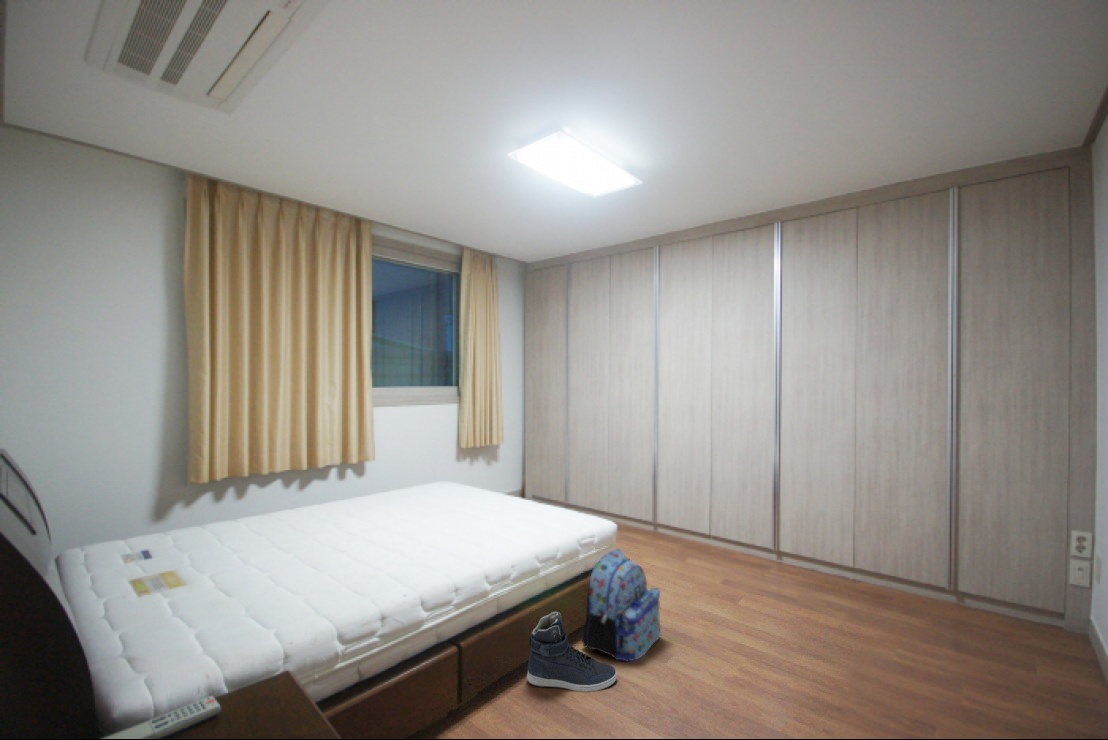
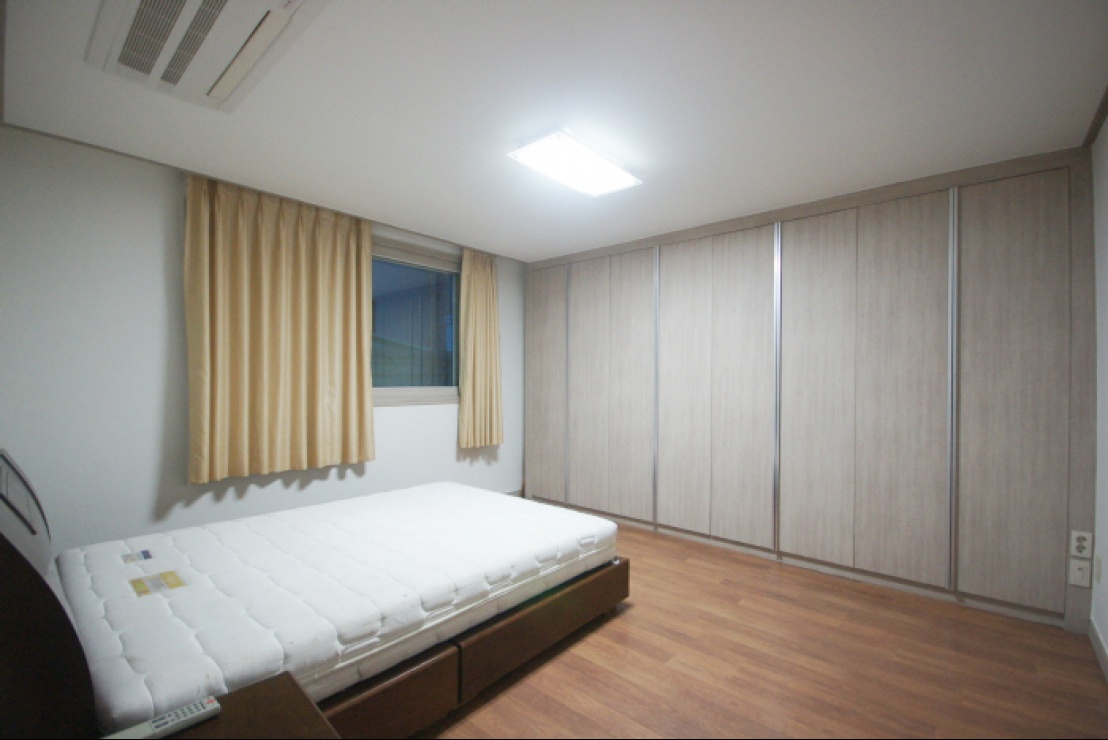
- sneaker (571, 648)
- backpack (623, 599)
